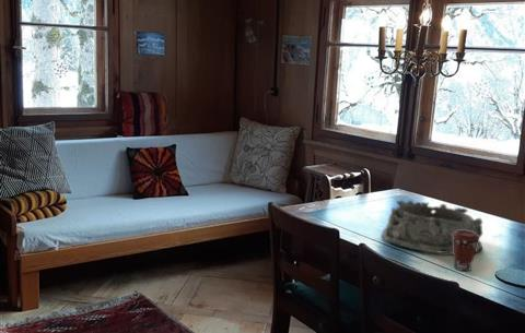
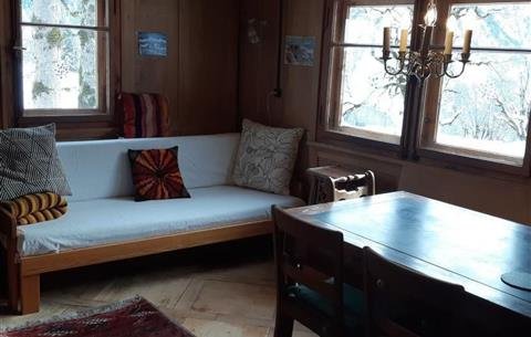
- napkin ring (431, 224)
- coffee cup (464, 250)
